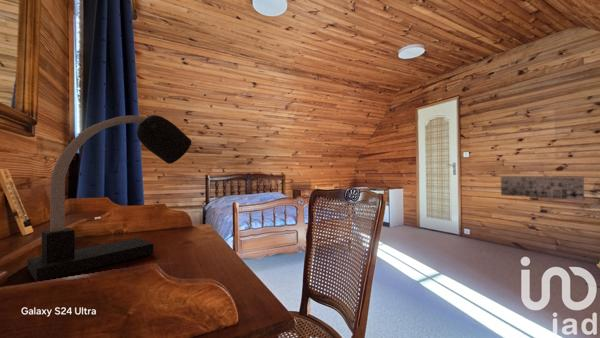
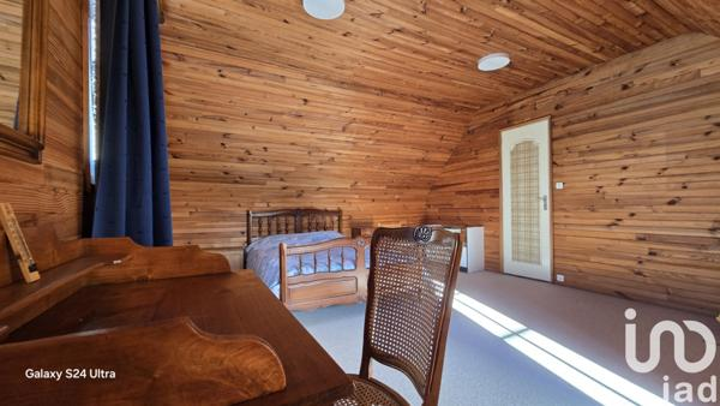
- wall art (538, 186)
- desk lamp (149, 150)
